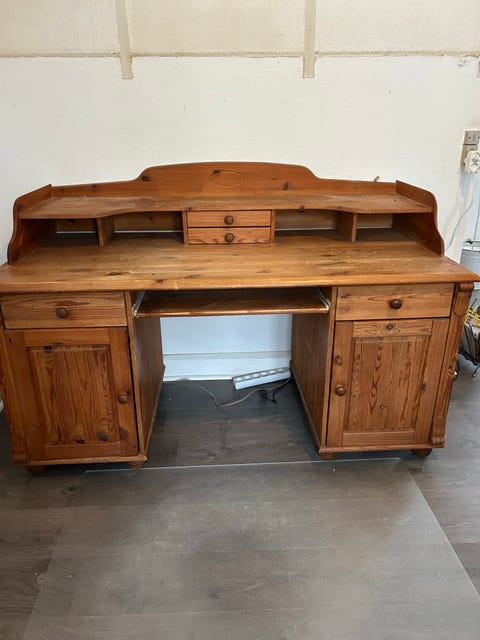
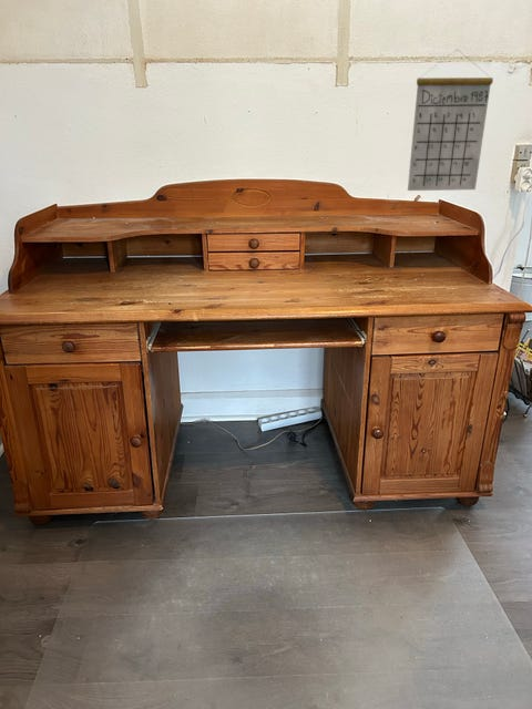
+ calendar (449, 122)
